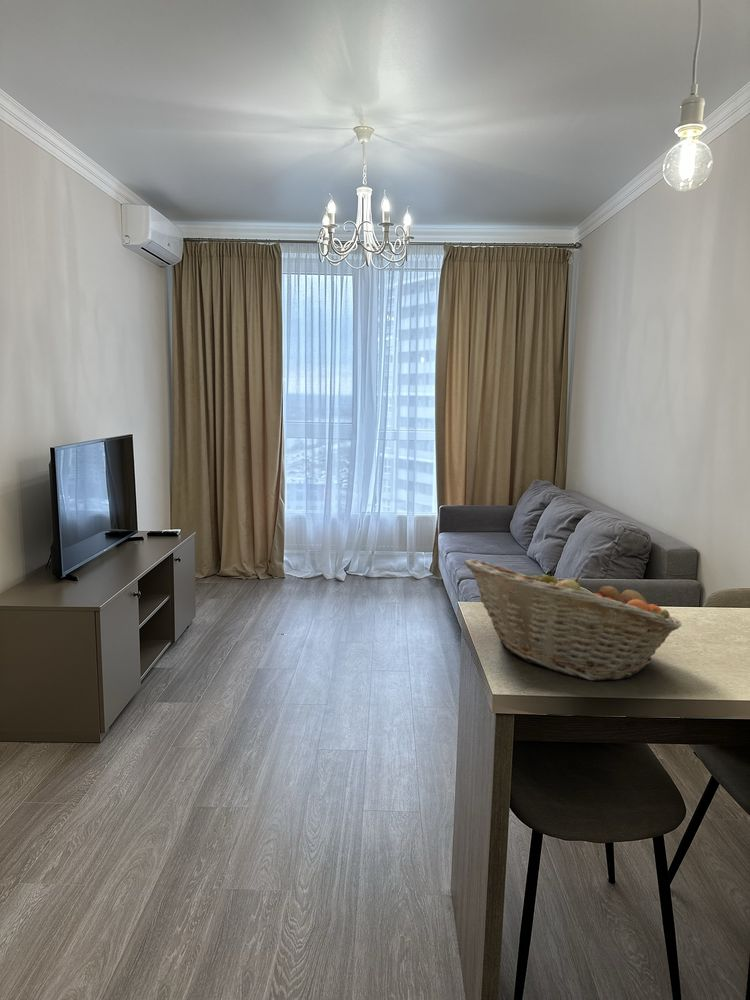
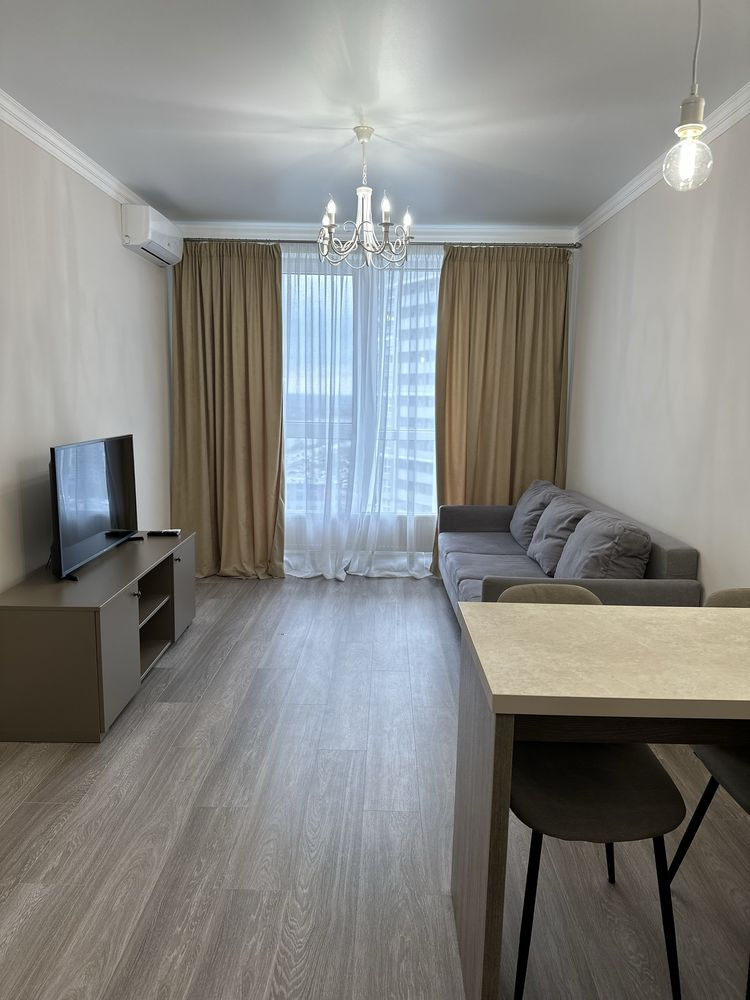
- fruit basket (564, 607)
